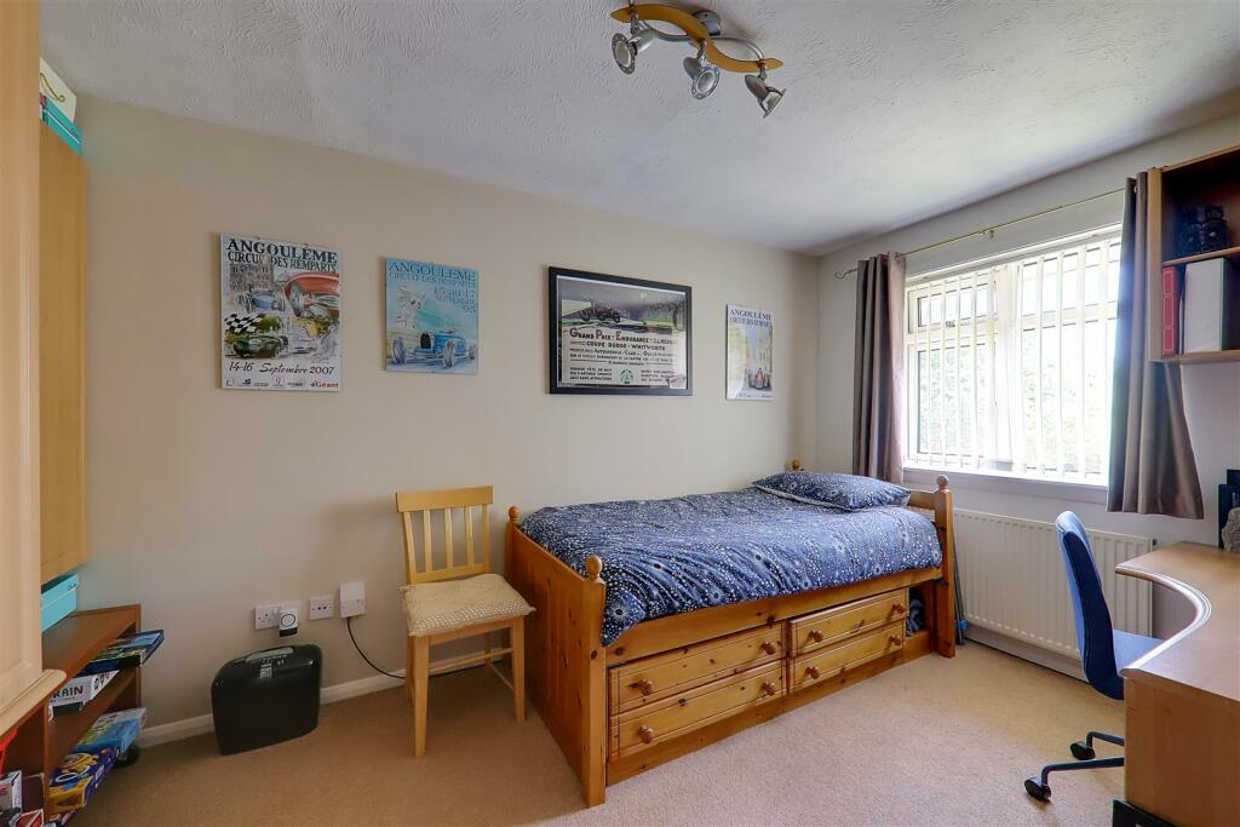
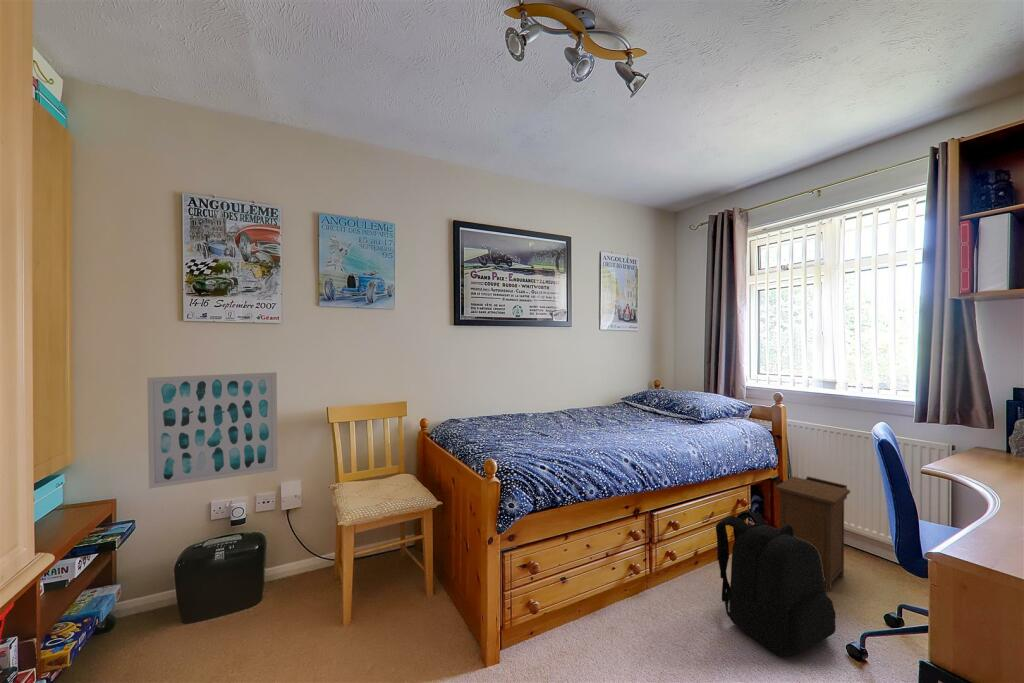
+ nightstand (815, 527)
+ backpack (768, 575)
+ wall art (216, 426)
